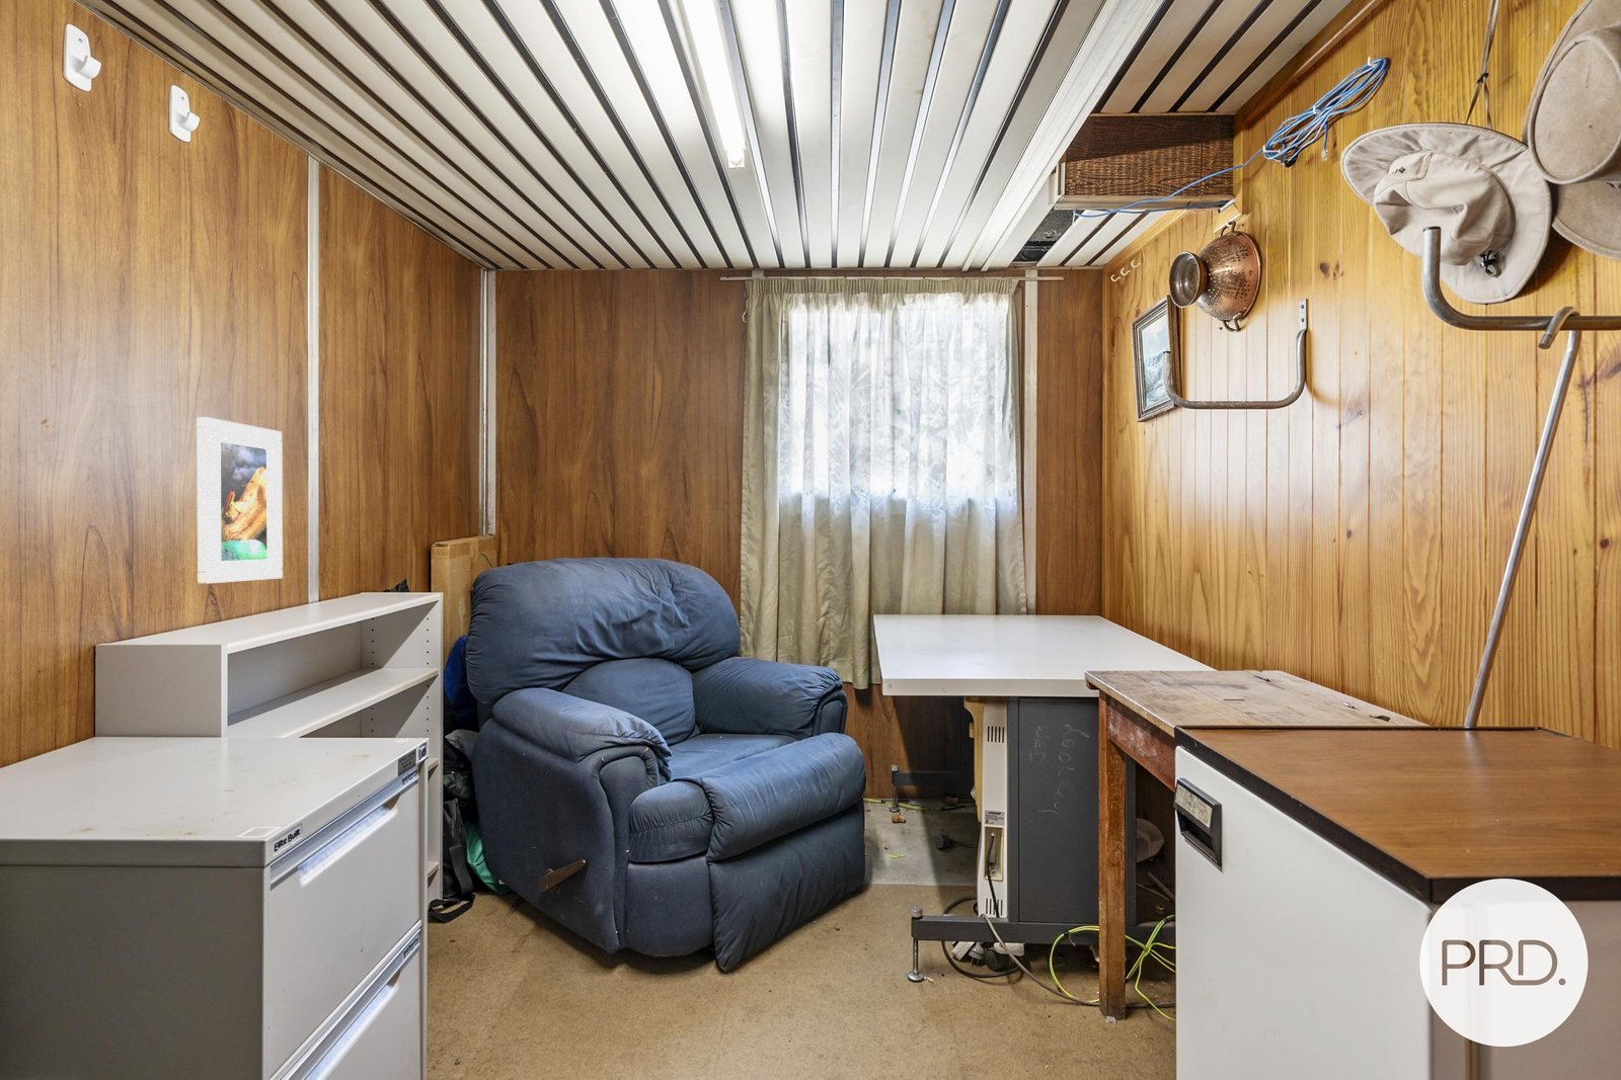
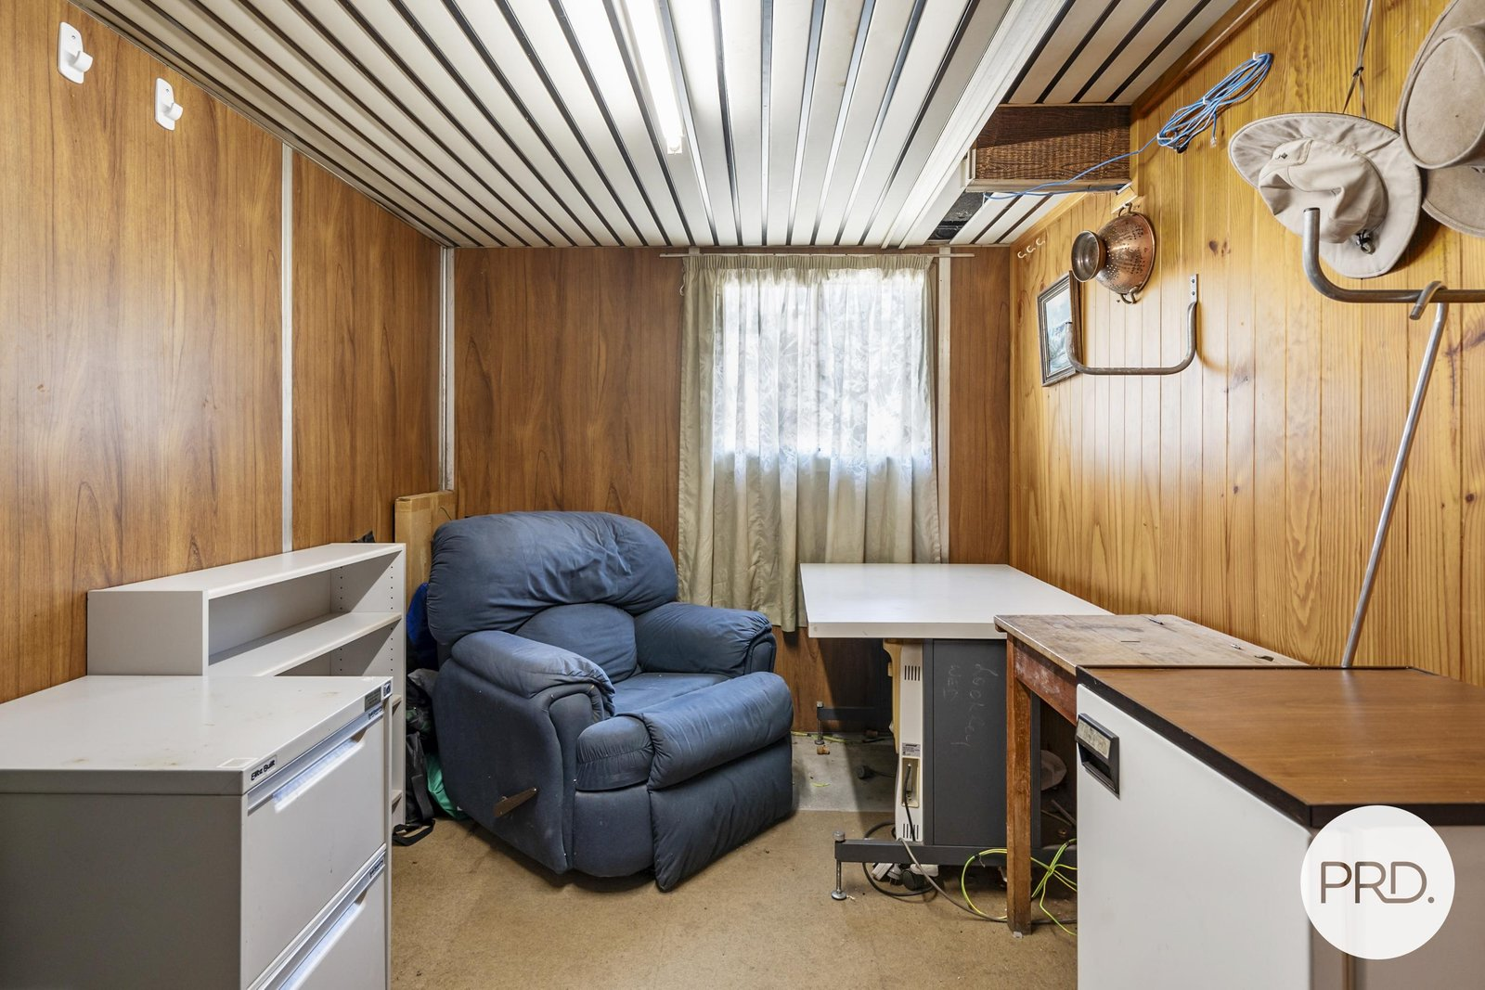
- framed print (242, 503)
